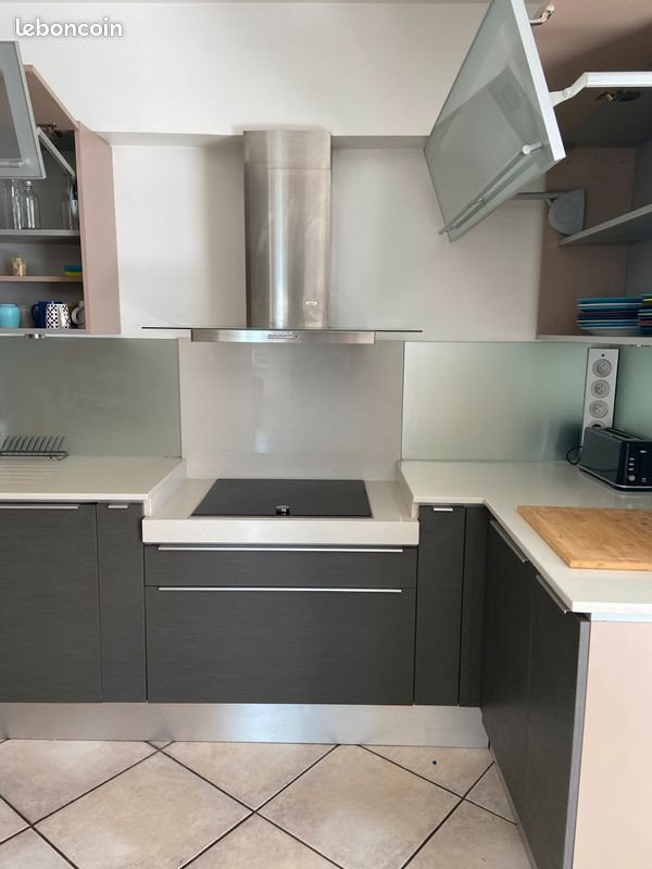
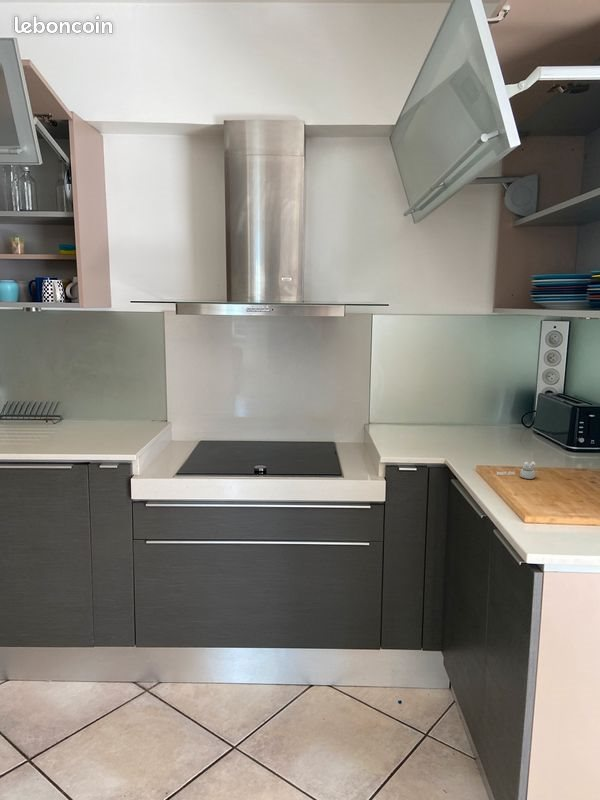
+ cup (521, 469)
